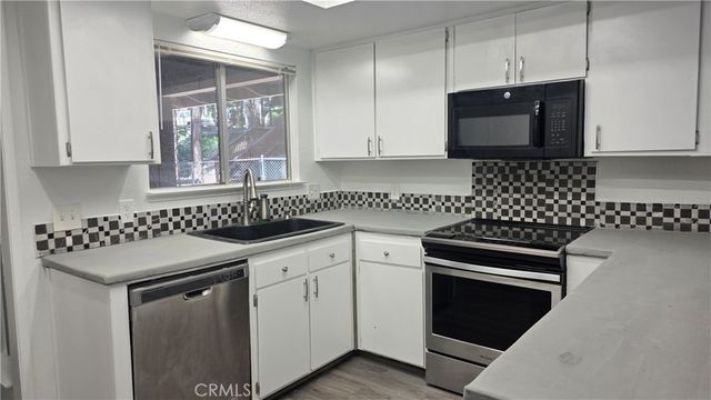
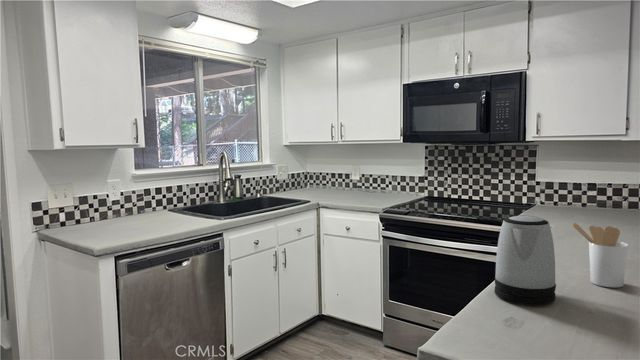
+ kettle (525, 254)
+ utensil holder (597, 252)
